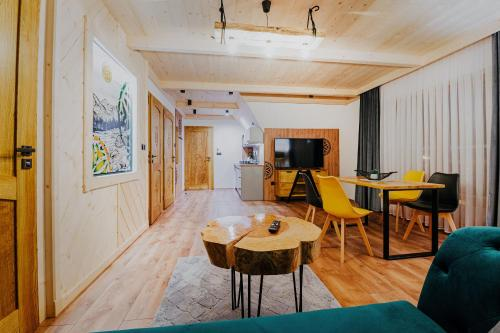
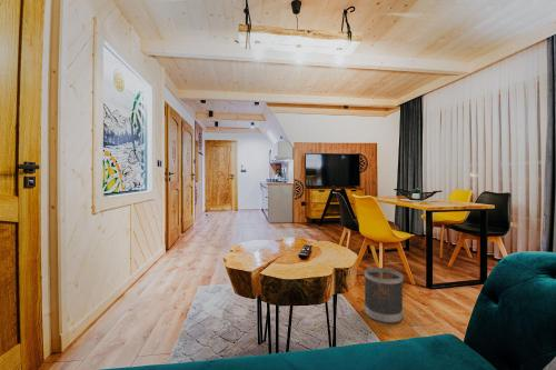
+ wastebasket (383, 293)
